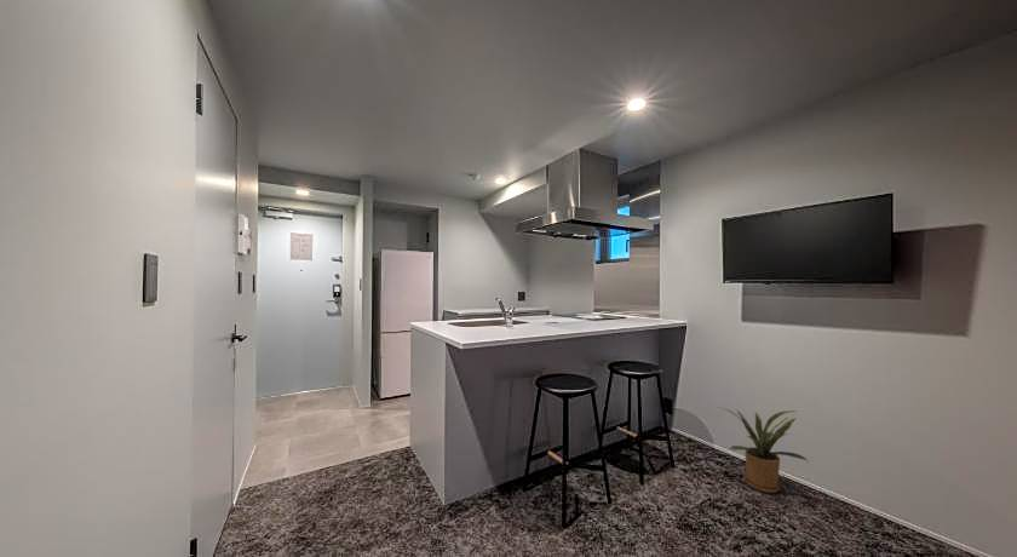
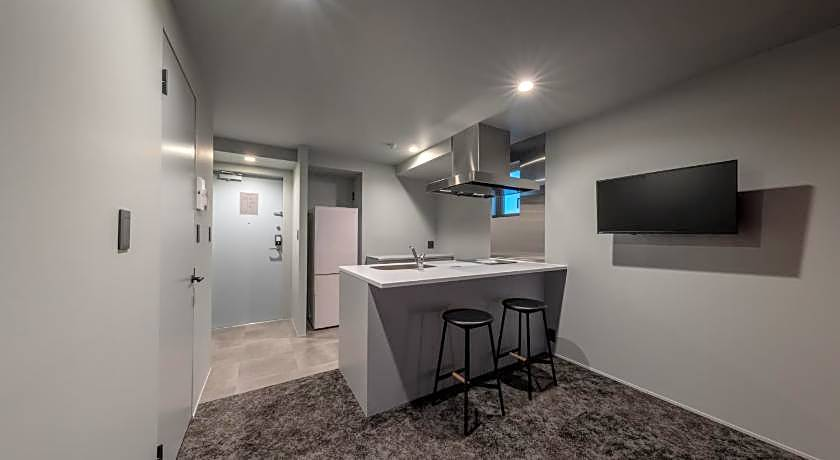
- house plant (762, 443)
